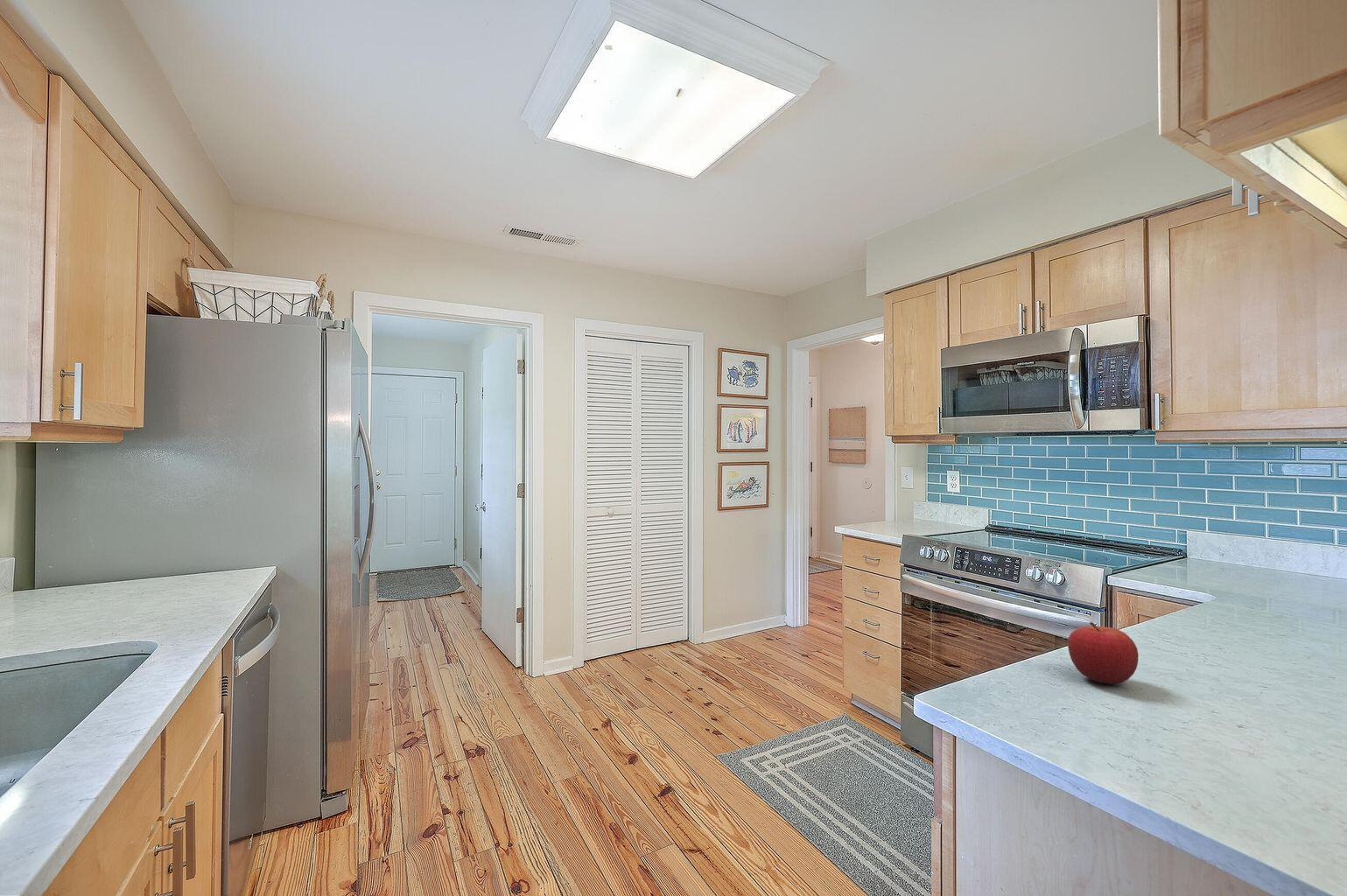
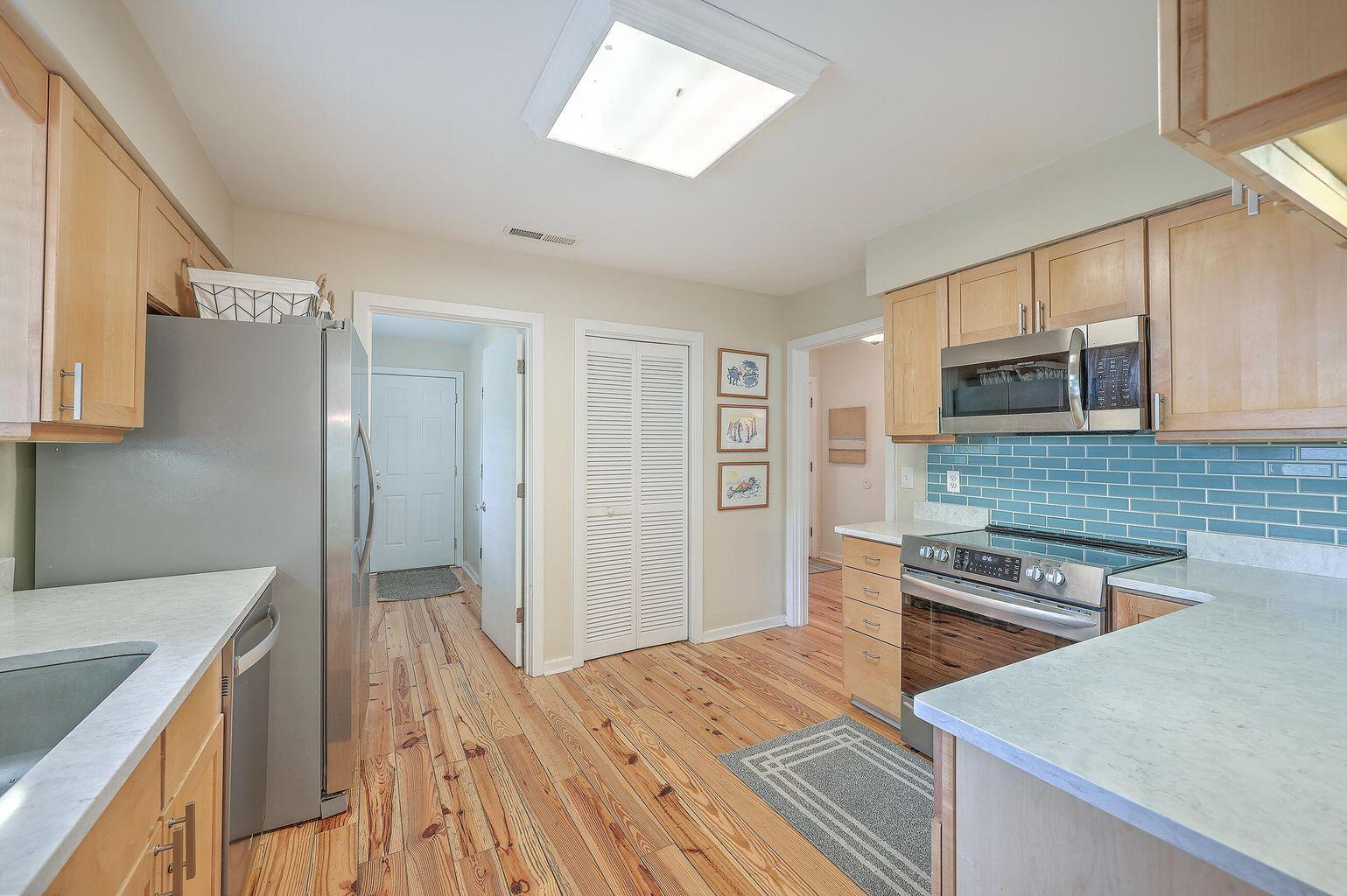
- fruit (1102, 652)
